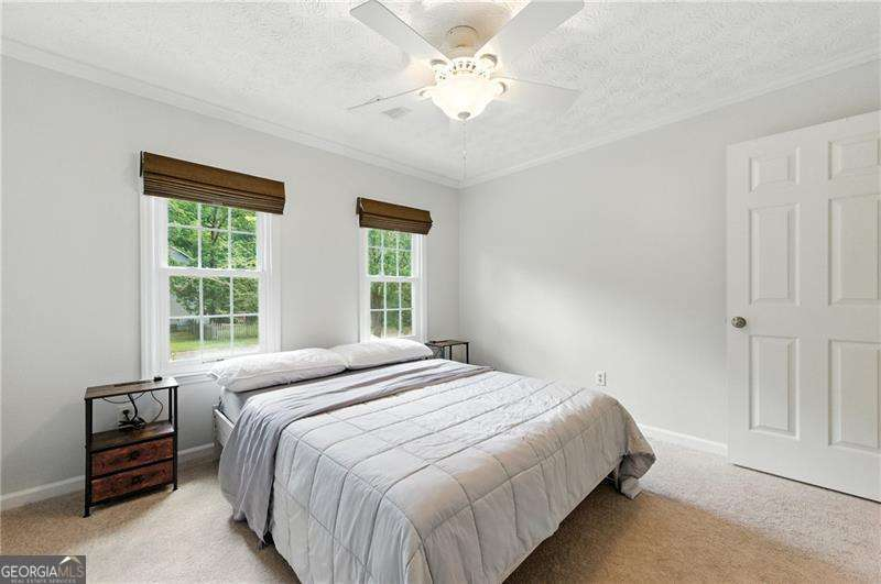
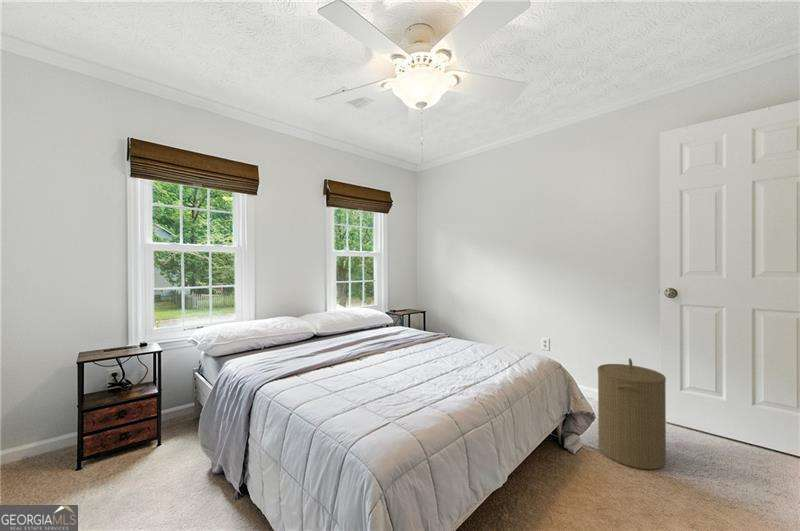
+ laundry hamper (630, 406)
